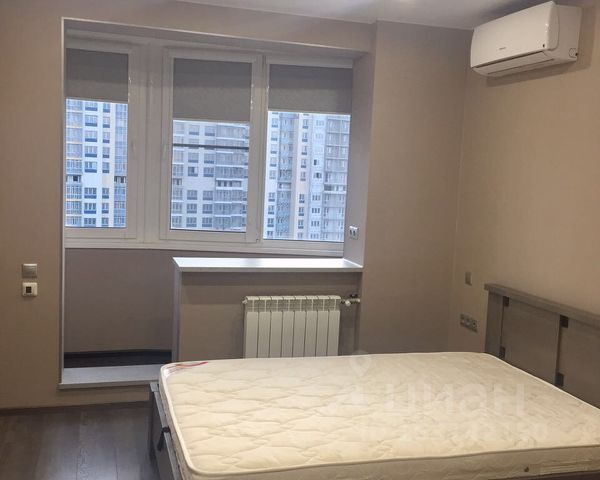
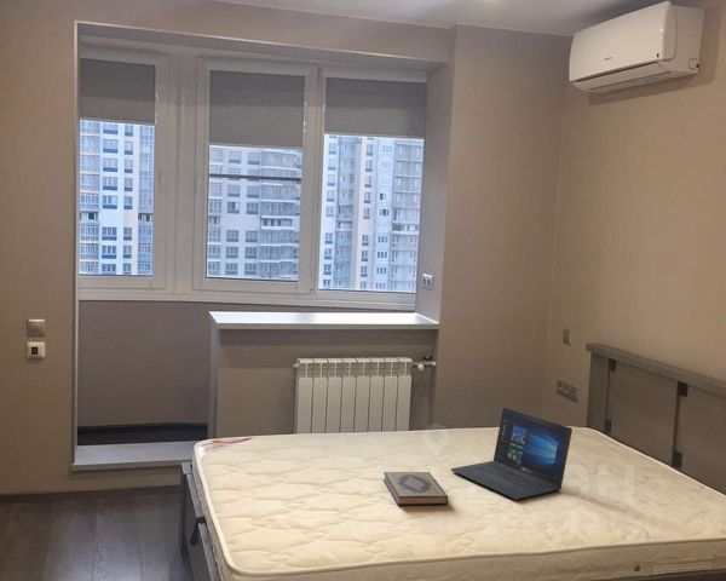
+ hardback book (414, 487)
+ laptop (508, 450)
